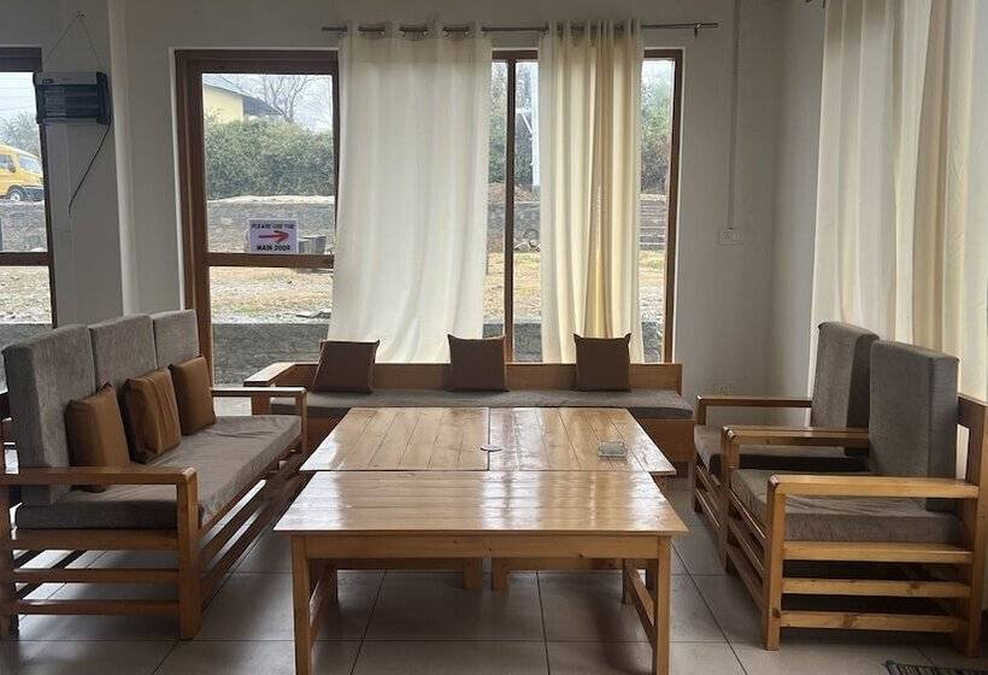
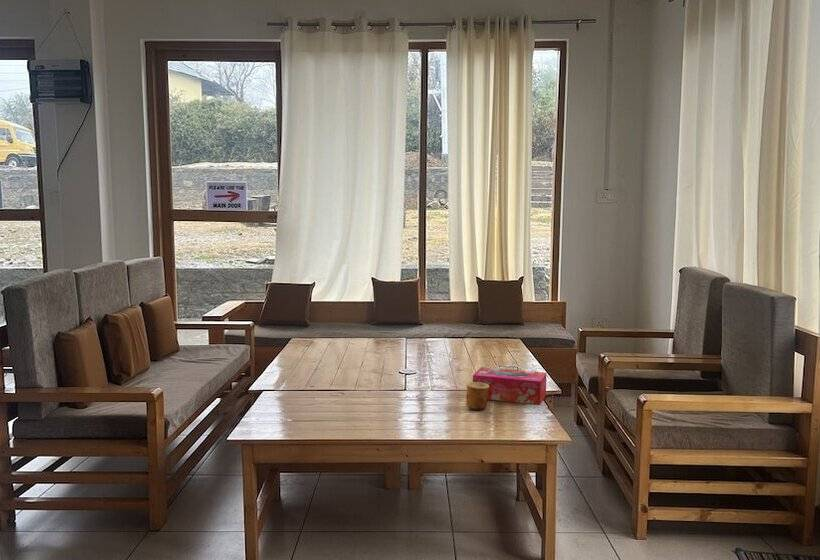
+ tissue box (509, 385)
+ cup (477, 396)
